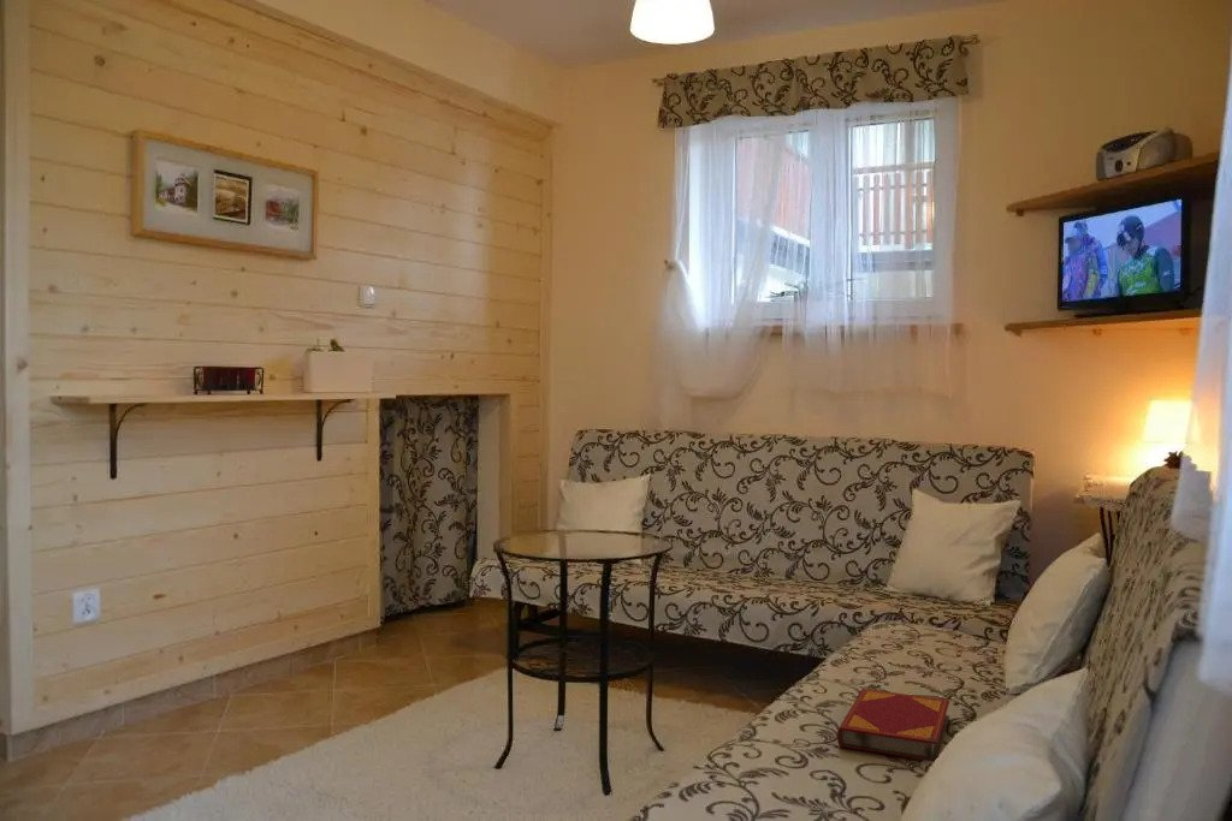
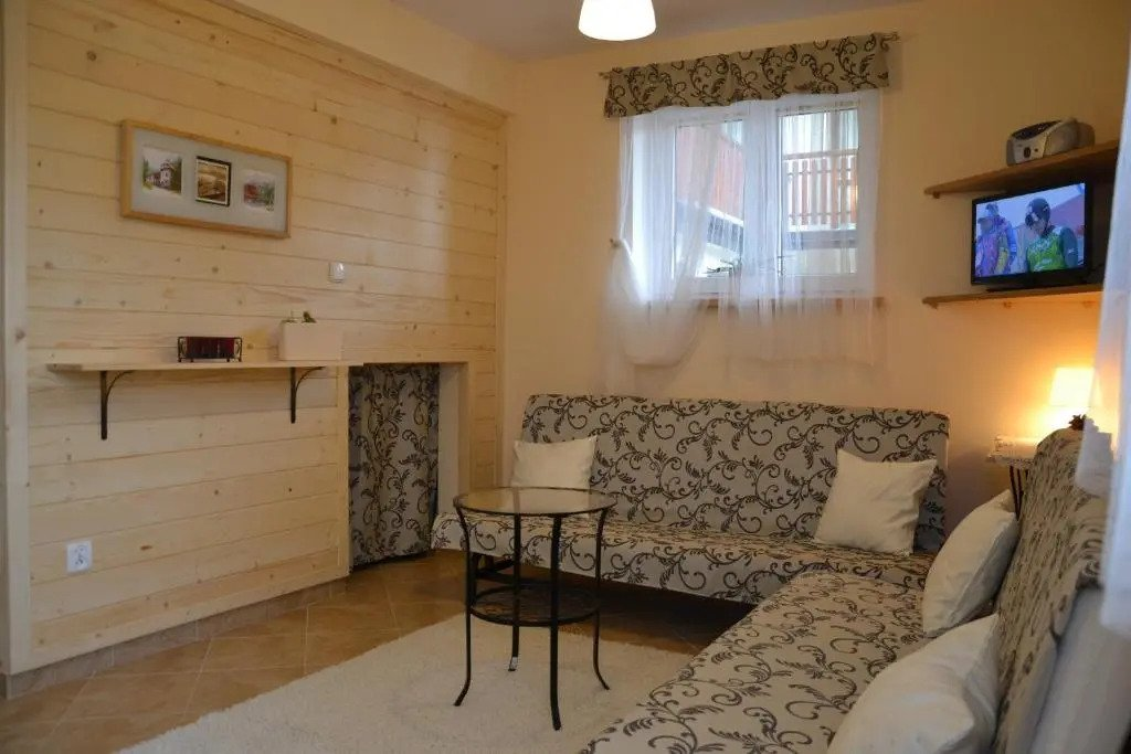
- hardback book (895, 721)
